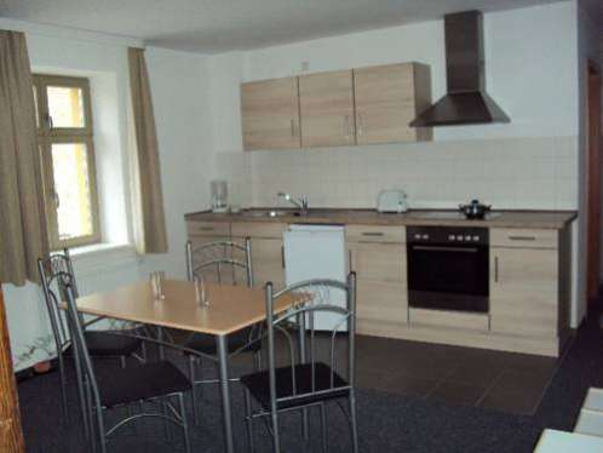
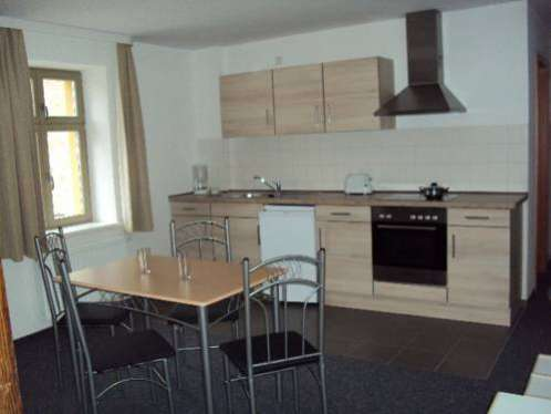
- potted plant (33, 354)
